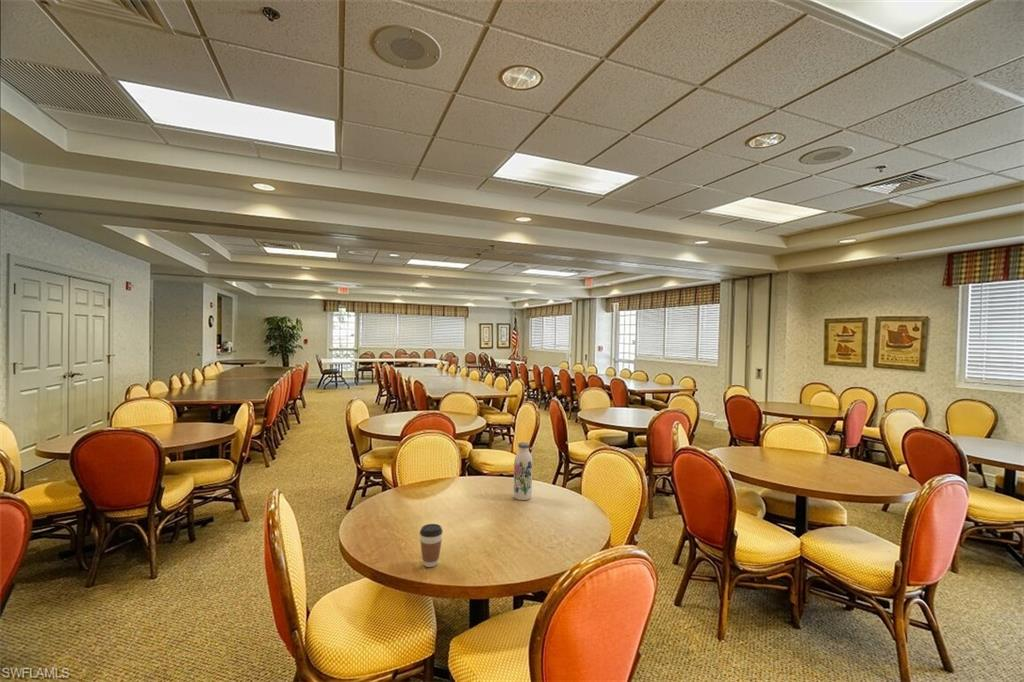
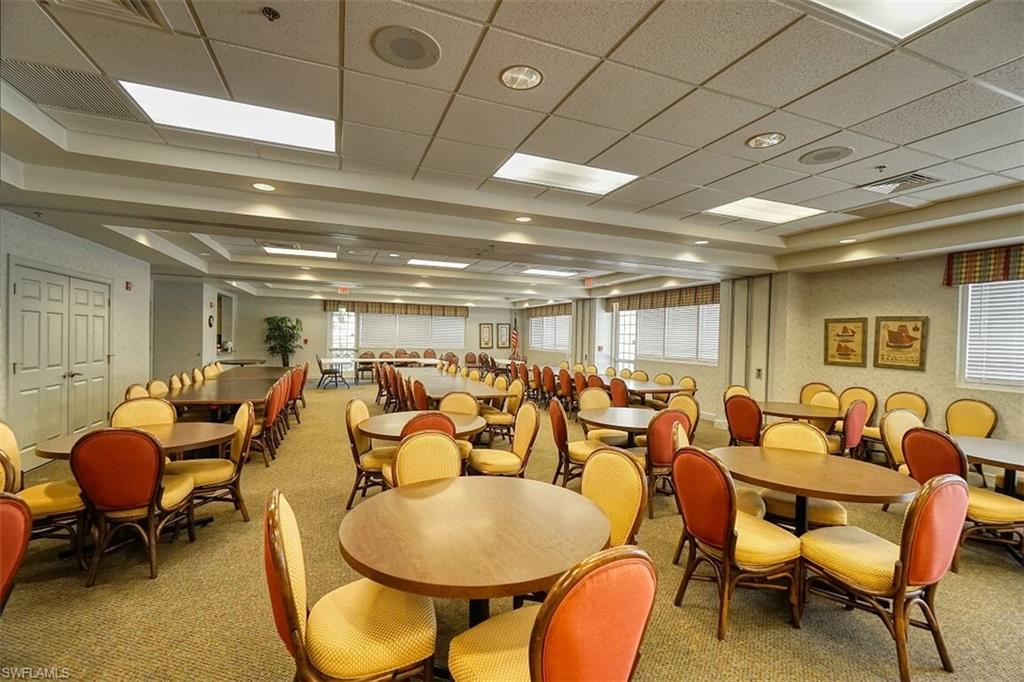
- water bottle (523, 470)
- coffee cup (430, 545)
